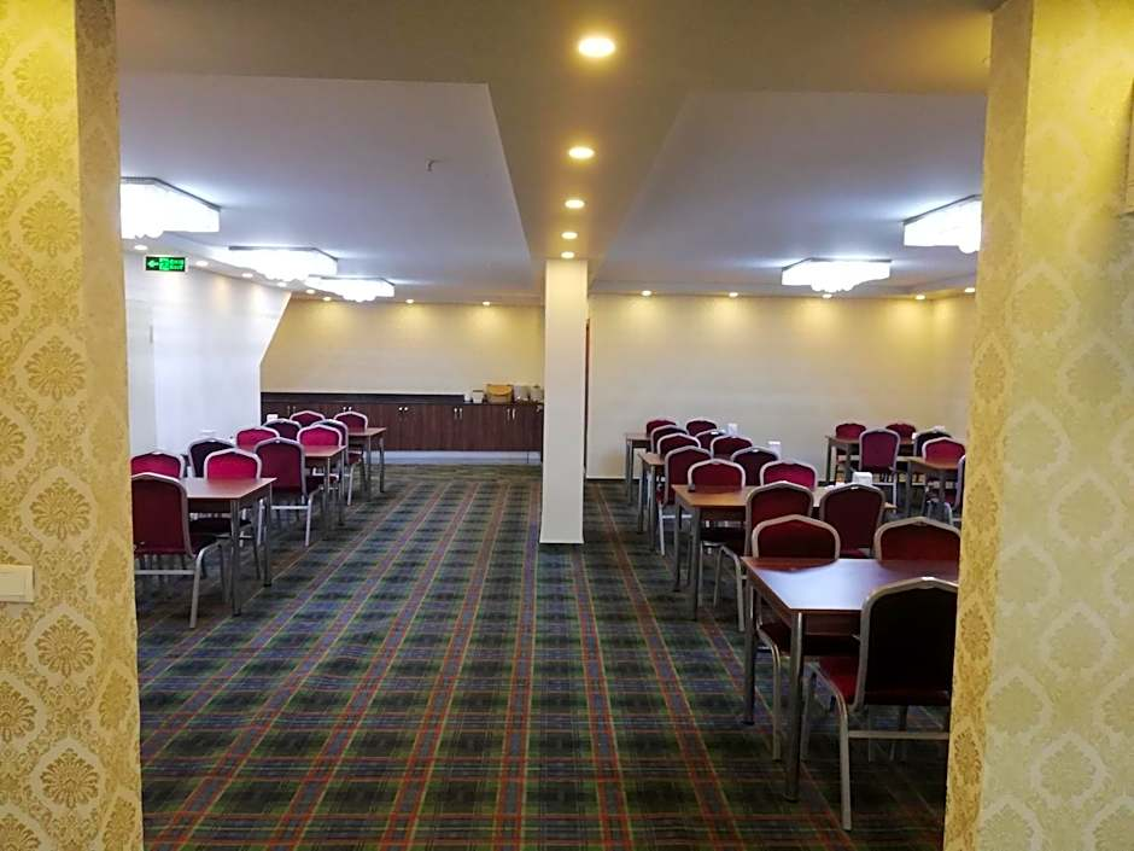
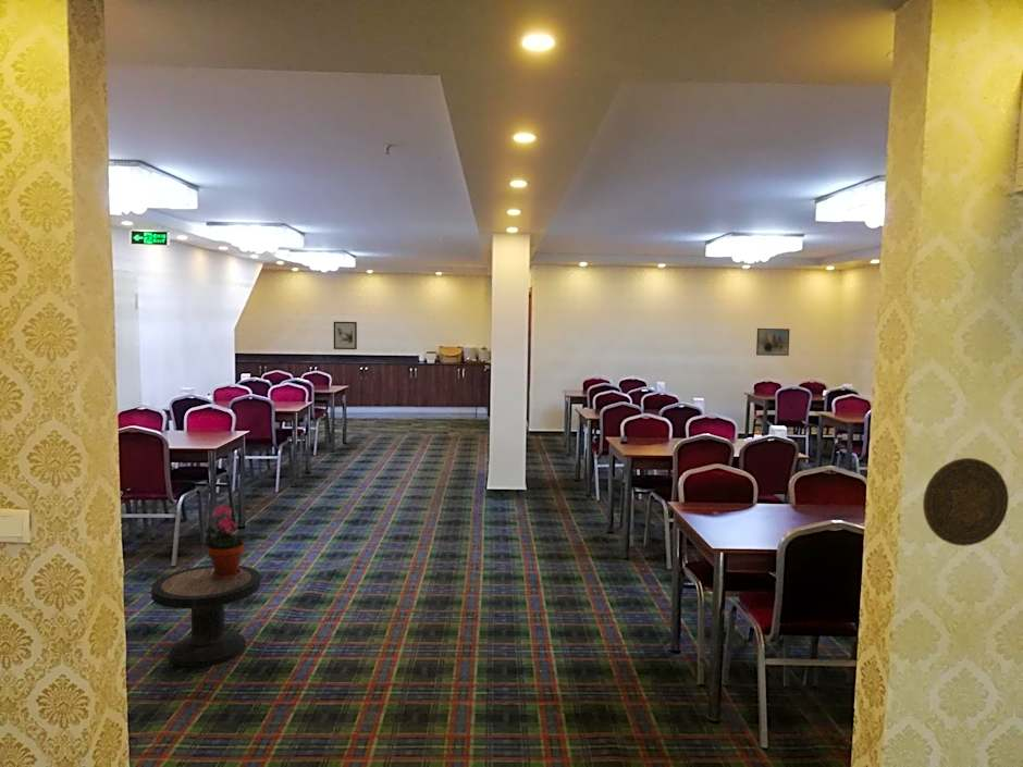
+ wall art (345, 335)
+ decorative plate (967, 503)
+ potted plant (224, 540)
+ side table (208, 615)
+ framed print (773, 342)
